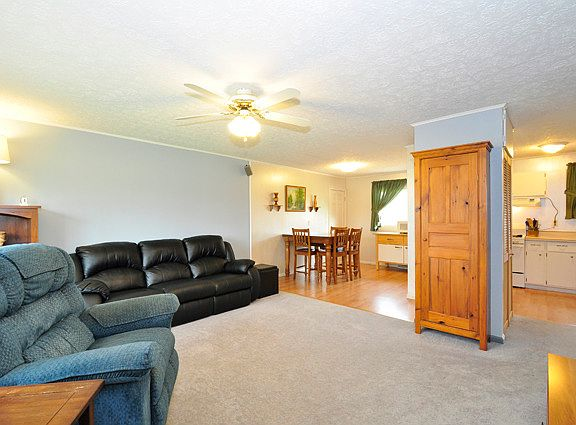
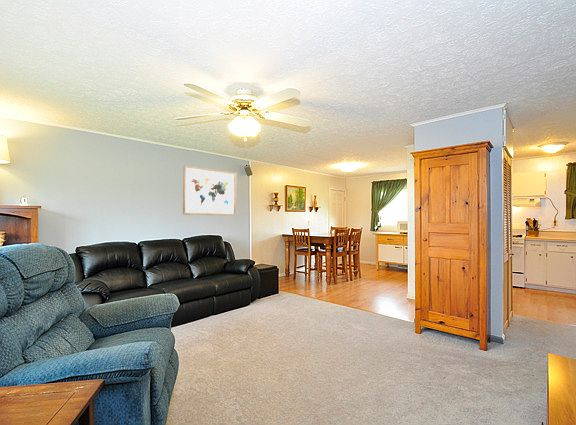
+ wall art (211, 192)
